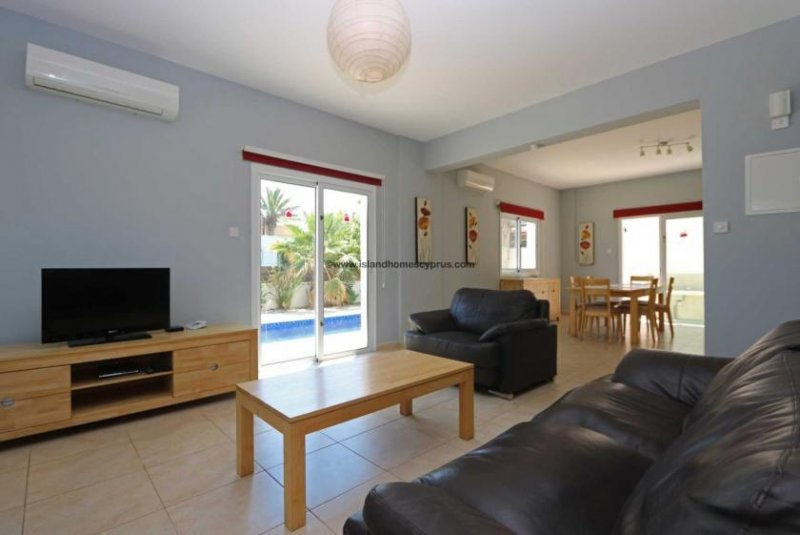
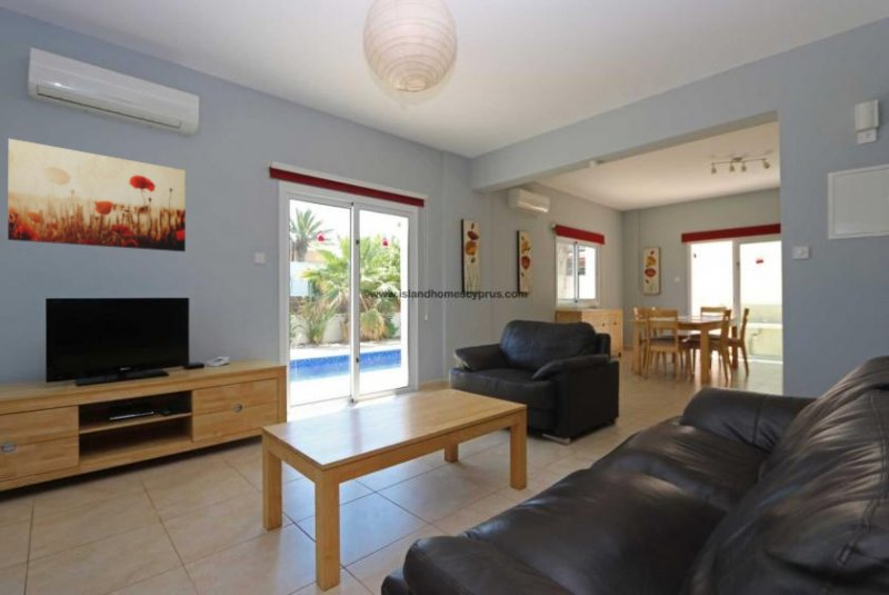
+ wall art (106, 201)
